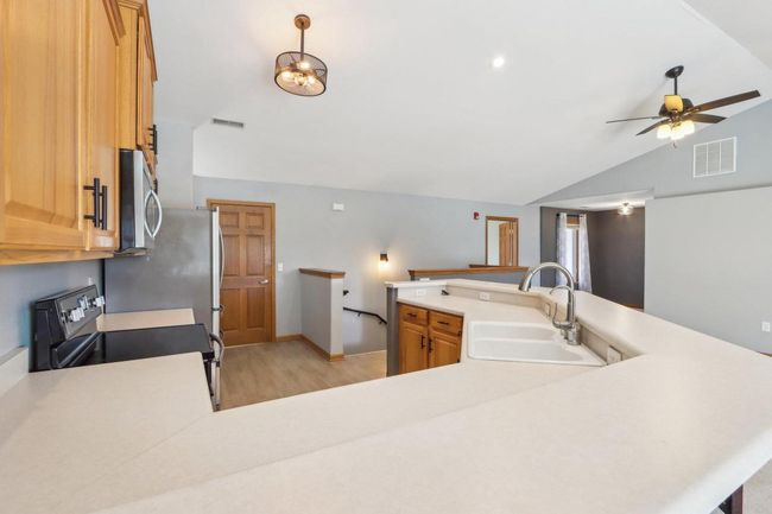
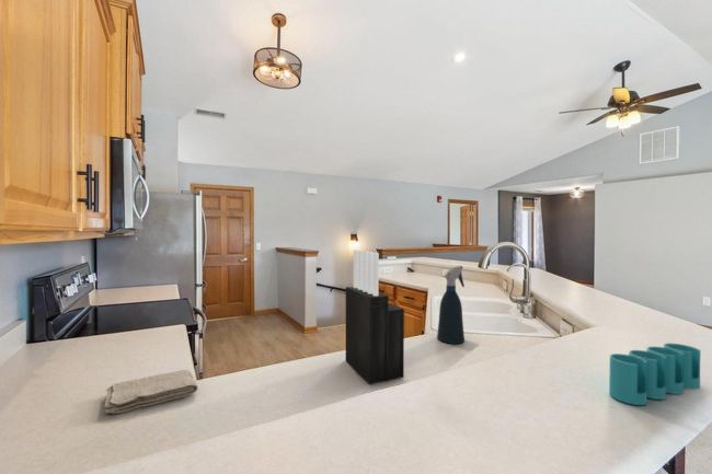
+ pen holder (655, 371)
+ knife block (376, 310)
+ spray bottle (450, 302)
+ washcloth (152, 388)
